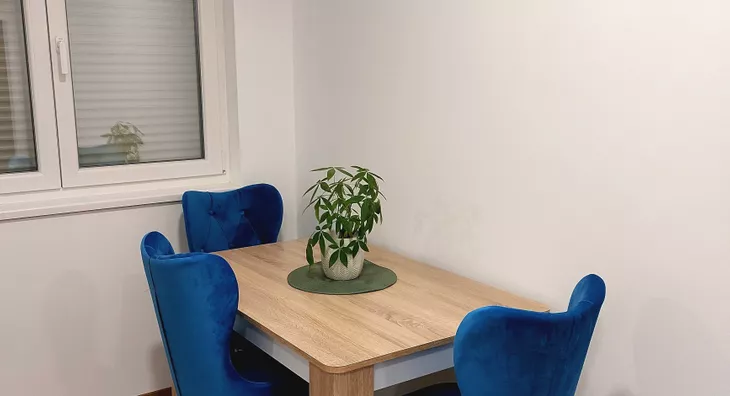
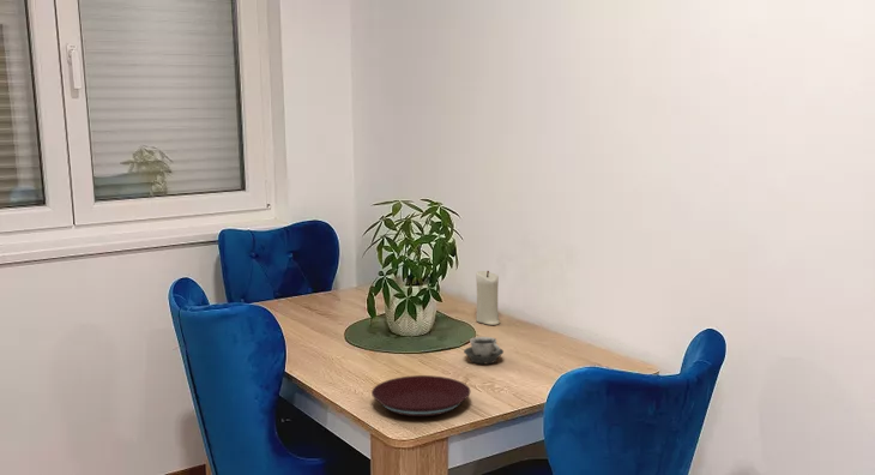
+ candle (488, 295)
+ cup (483, 350)
+ plate (421, 397)
